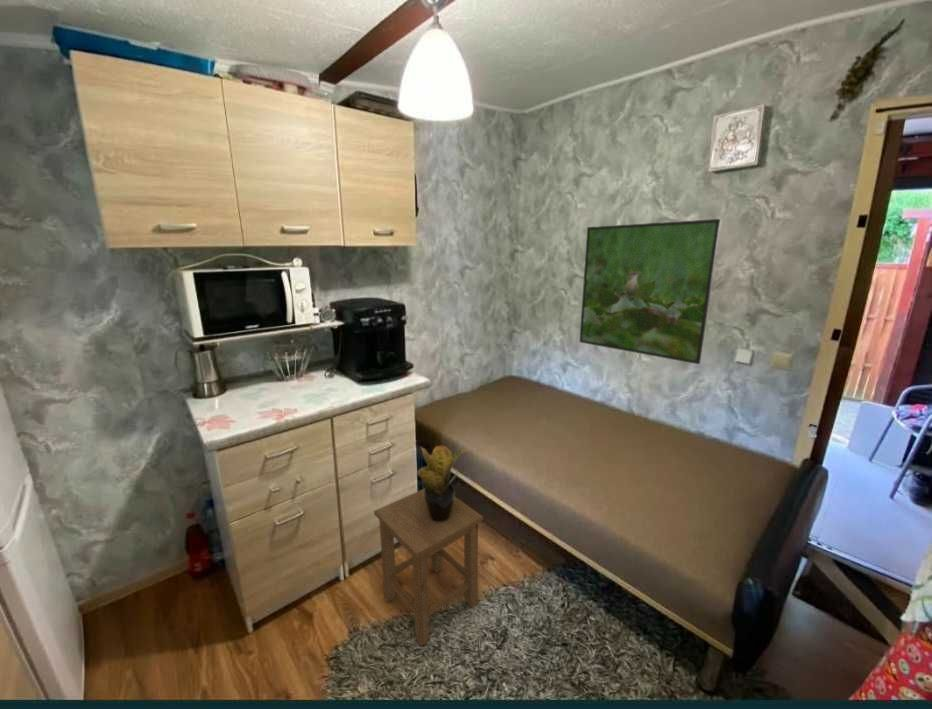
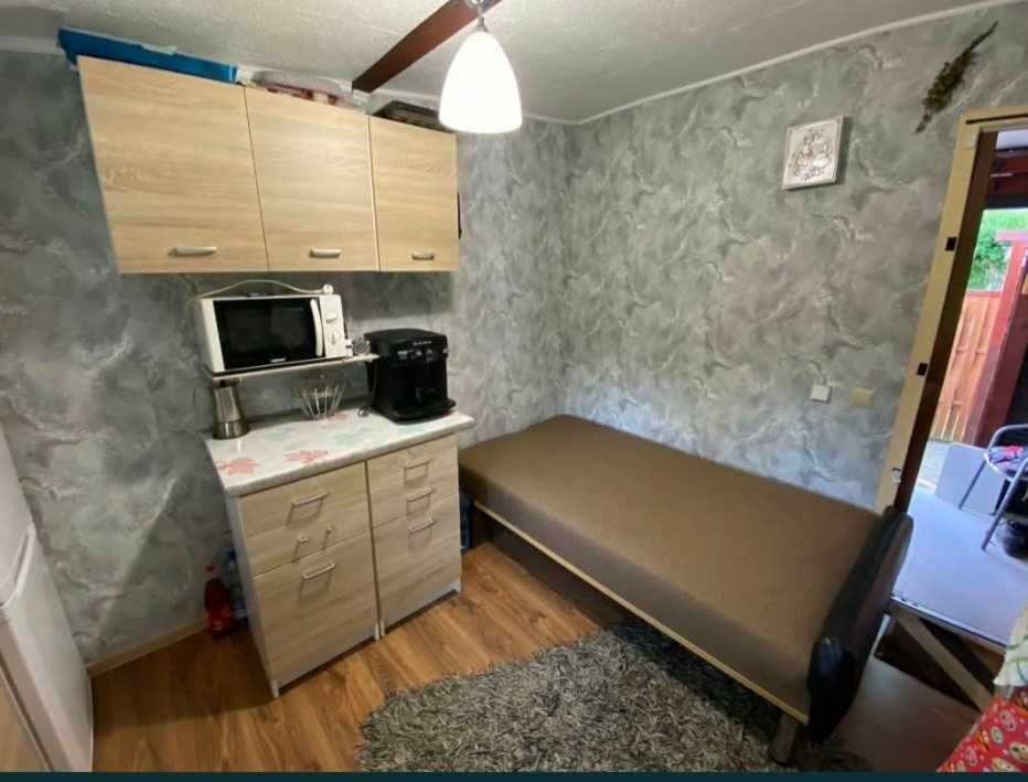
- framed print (639, 290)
- stool (430, 558)
- potted plant (439, 476)
